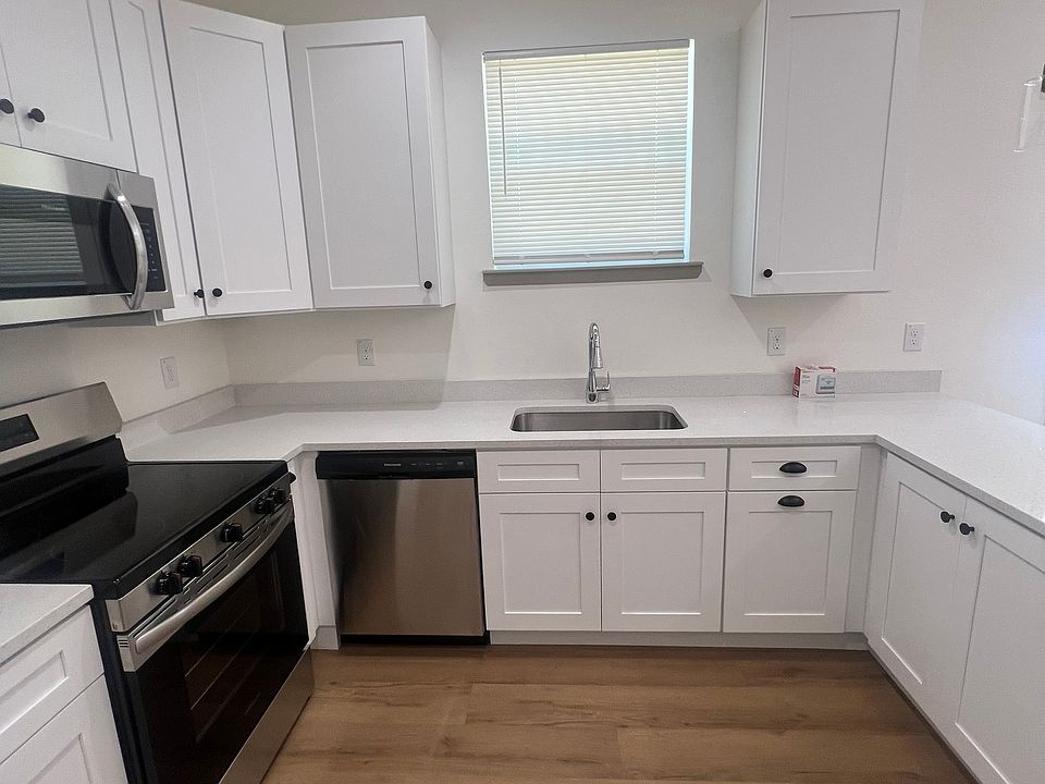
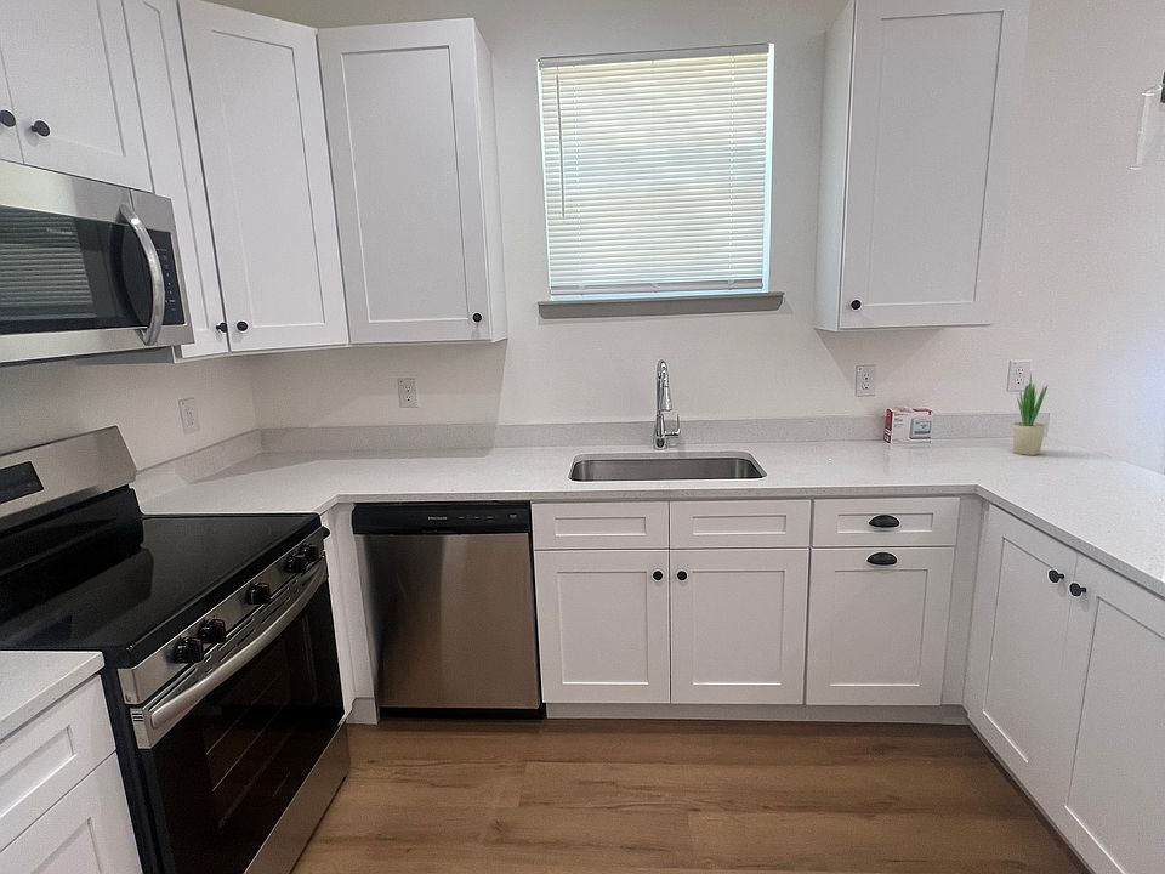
+ potted plant (1030, 413)
